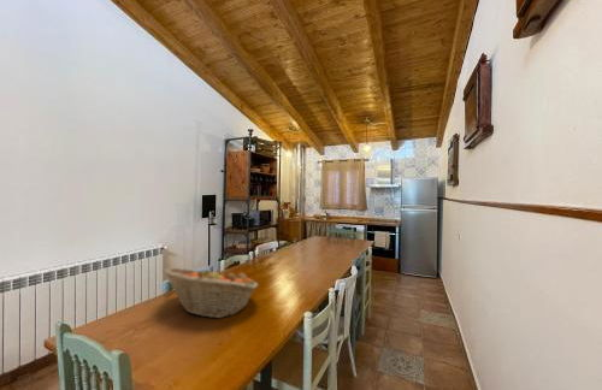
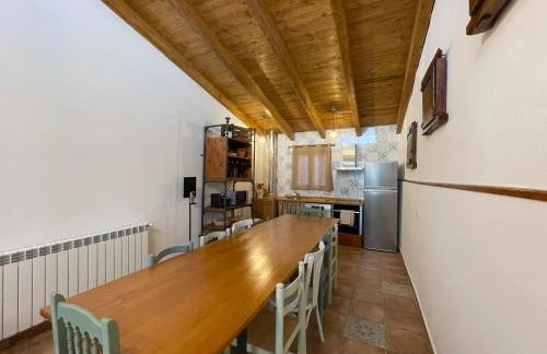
- fruit basket (211, 284)
